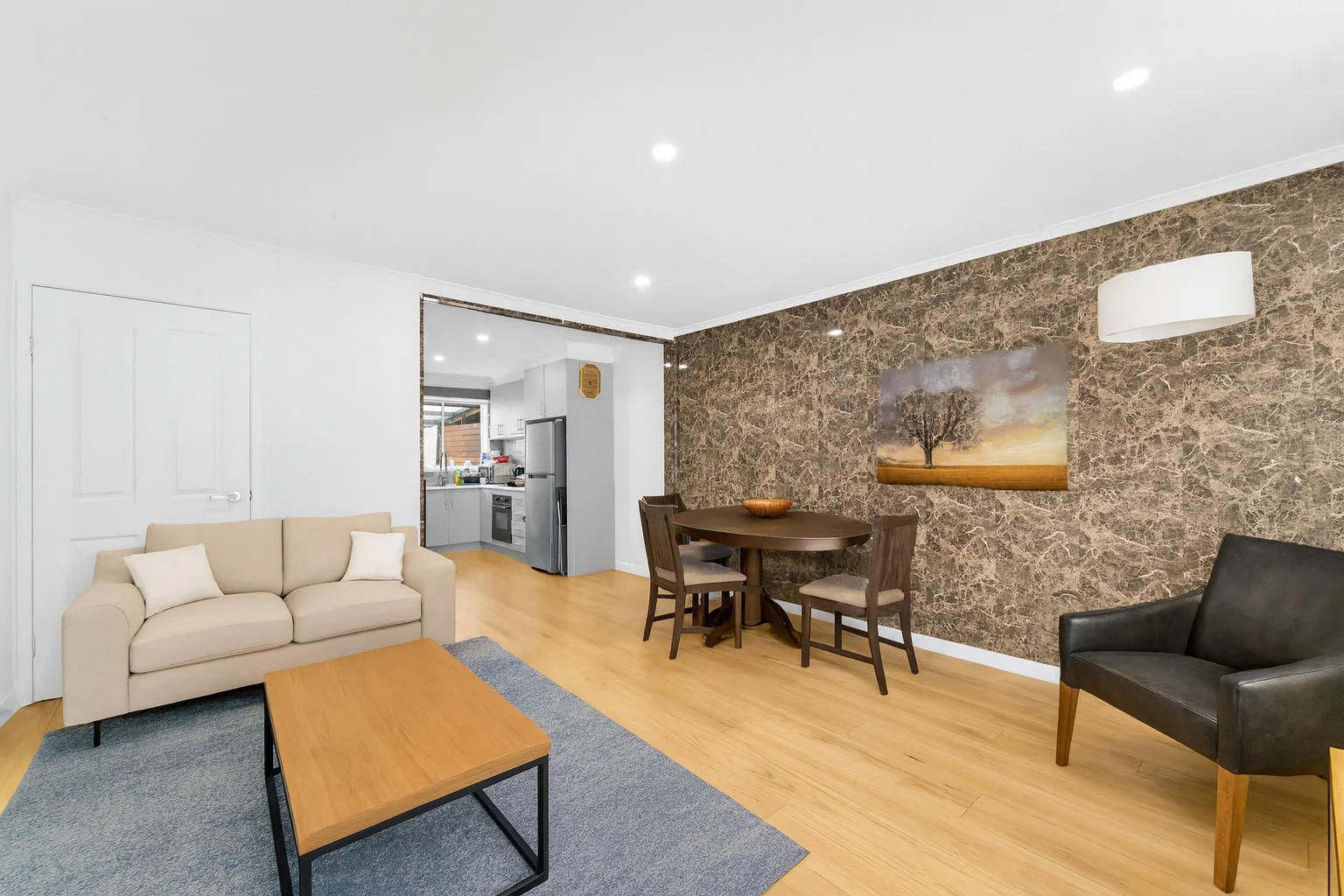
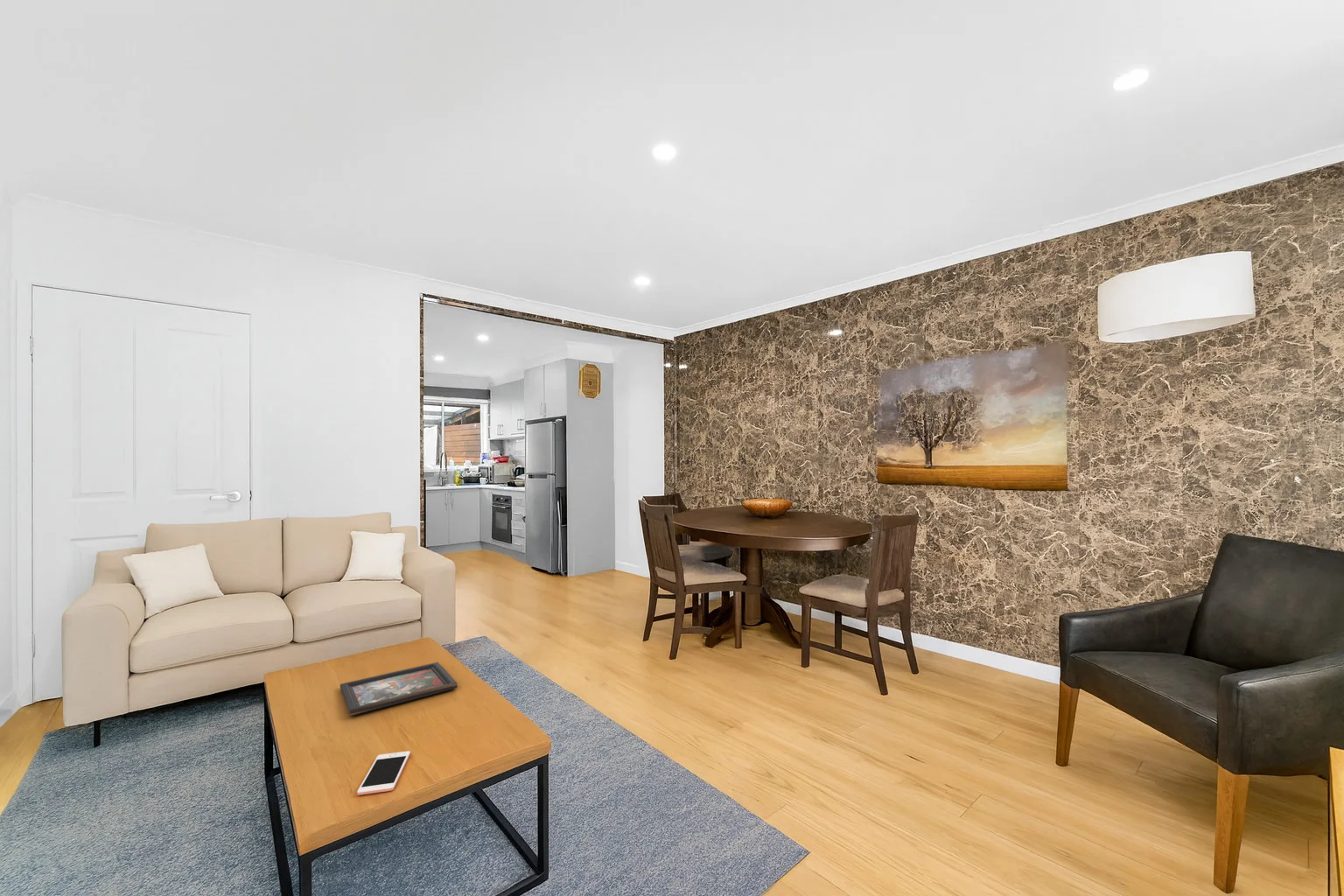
+ decorative tray (398, 685)
+ cell phone (385, 771)
